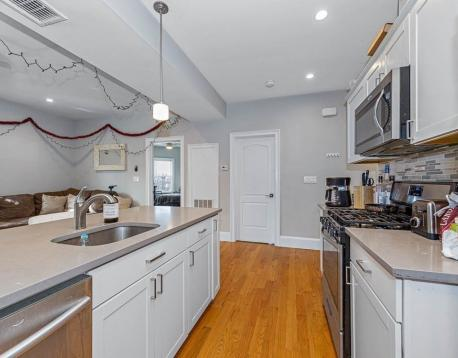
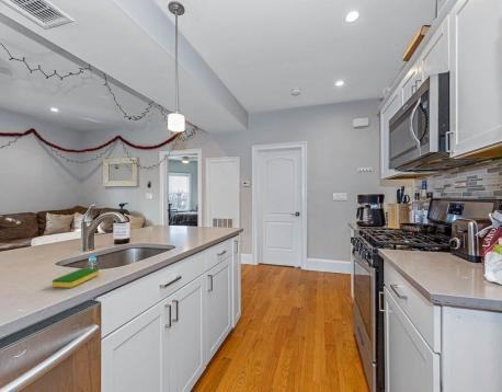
+ dish sponge (77, 277)
